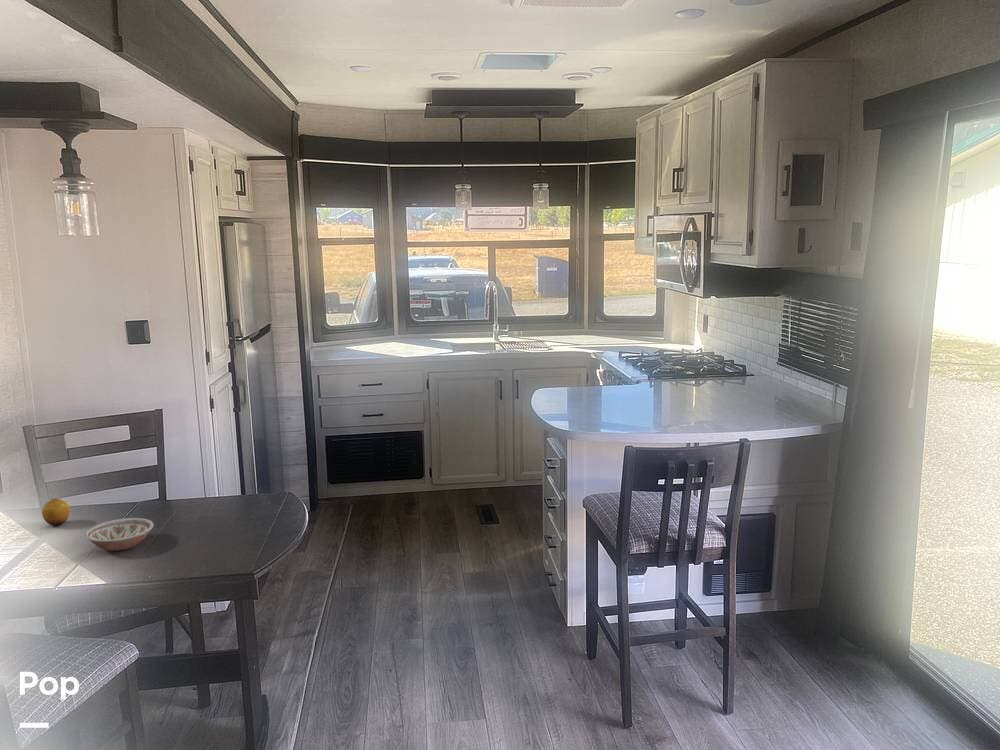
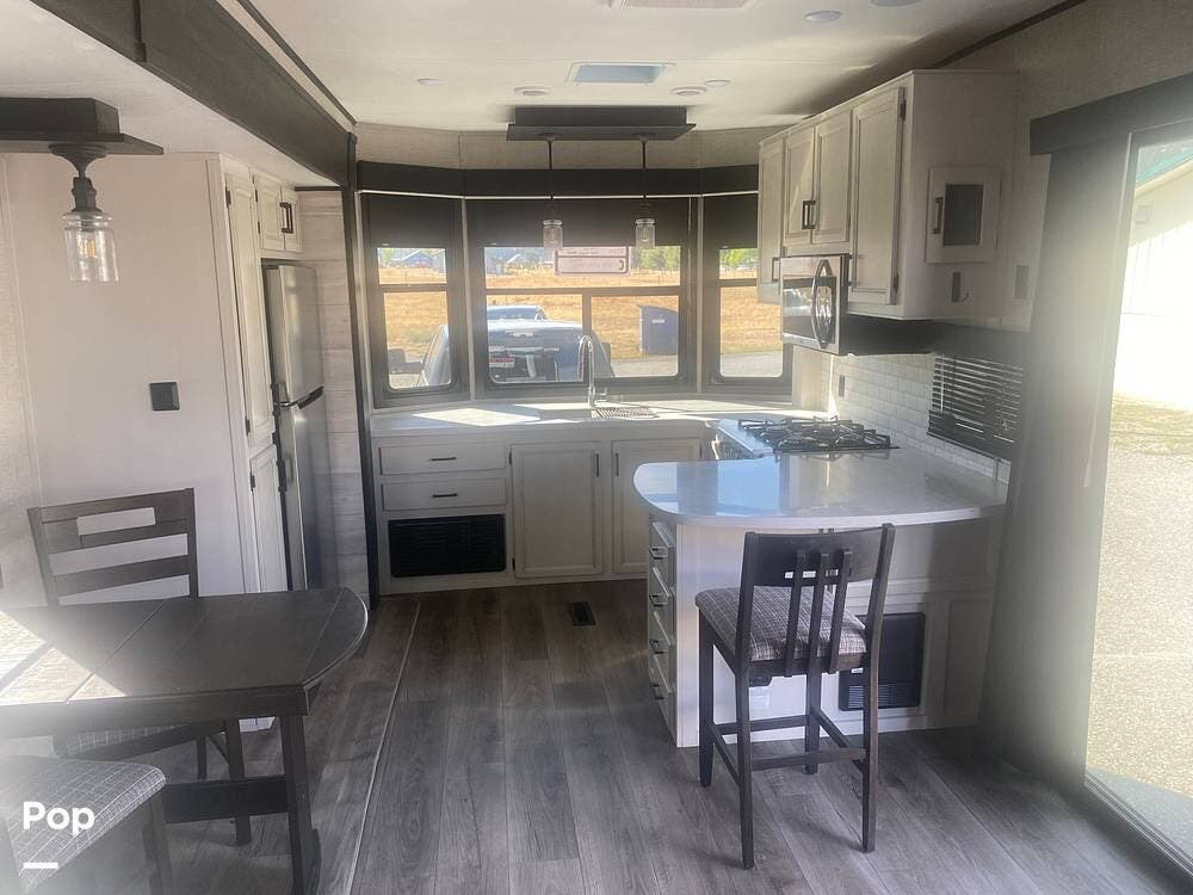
- bowl (120, 537)
- fruit (56, 511)
